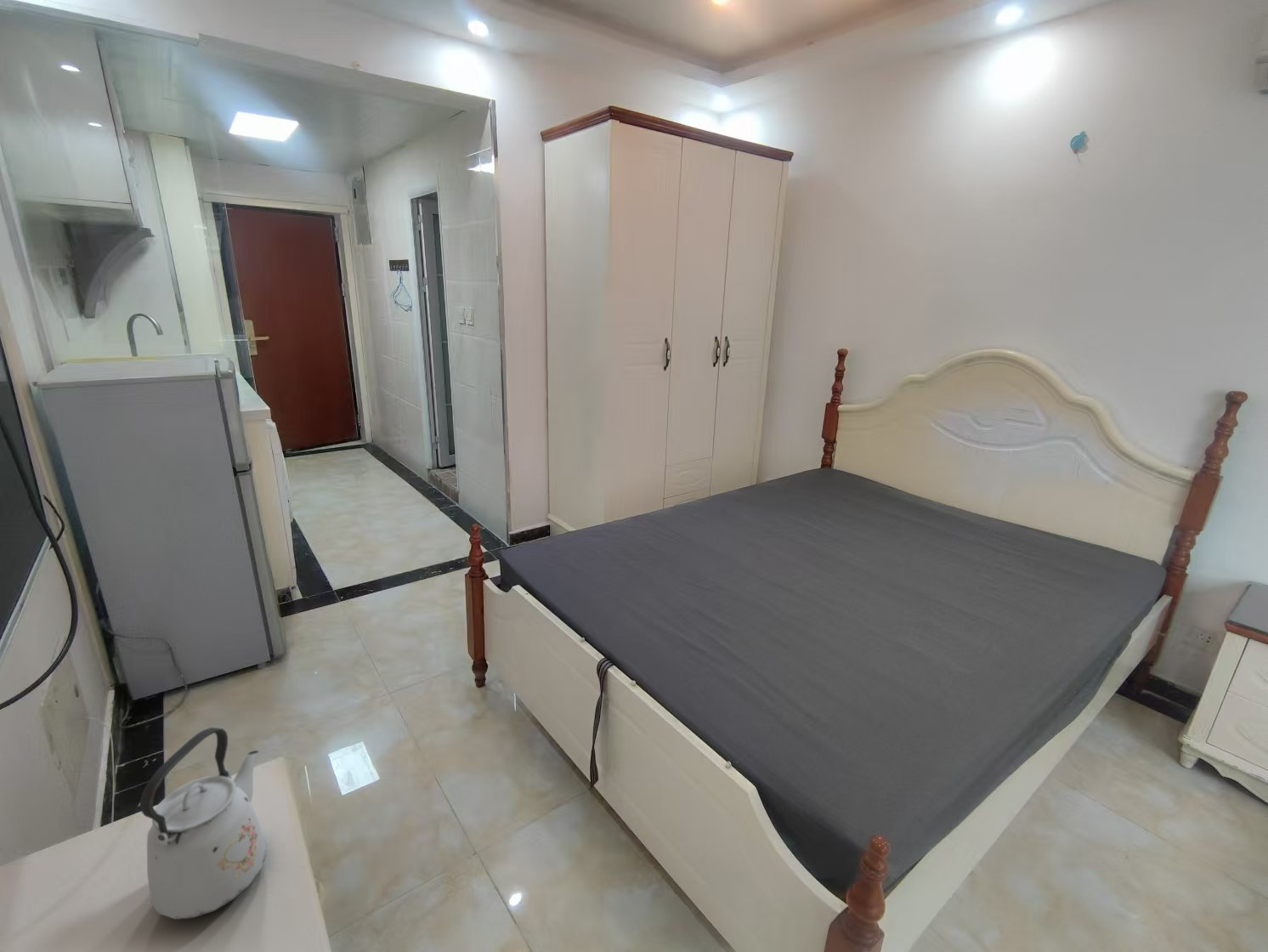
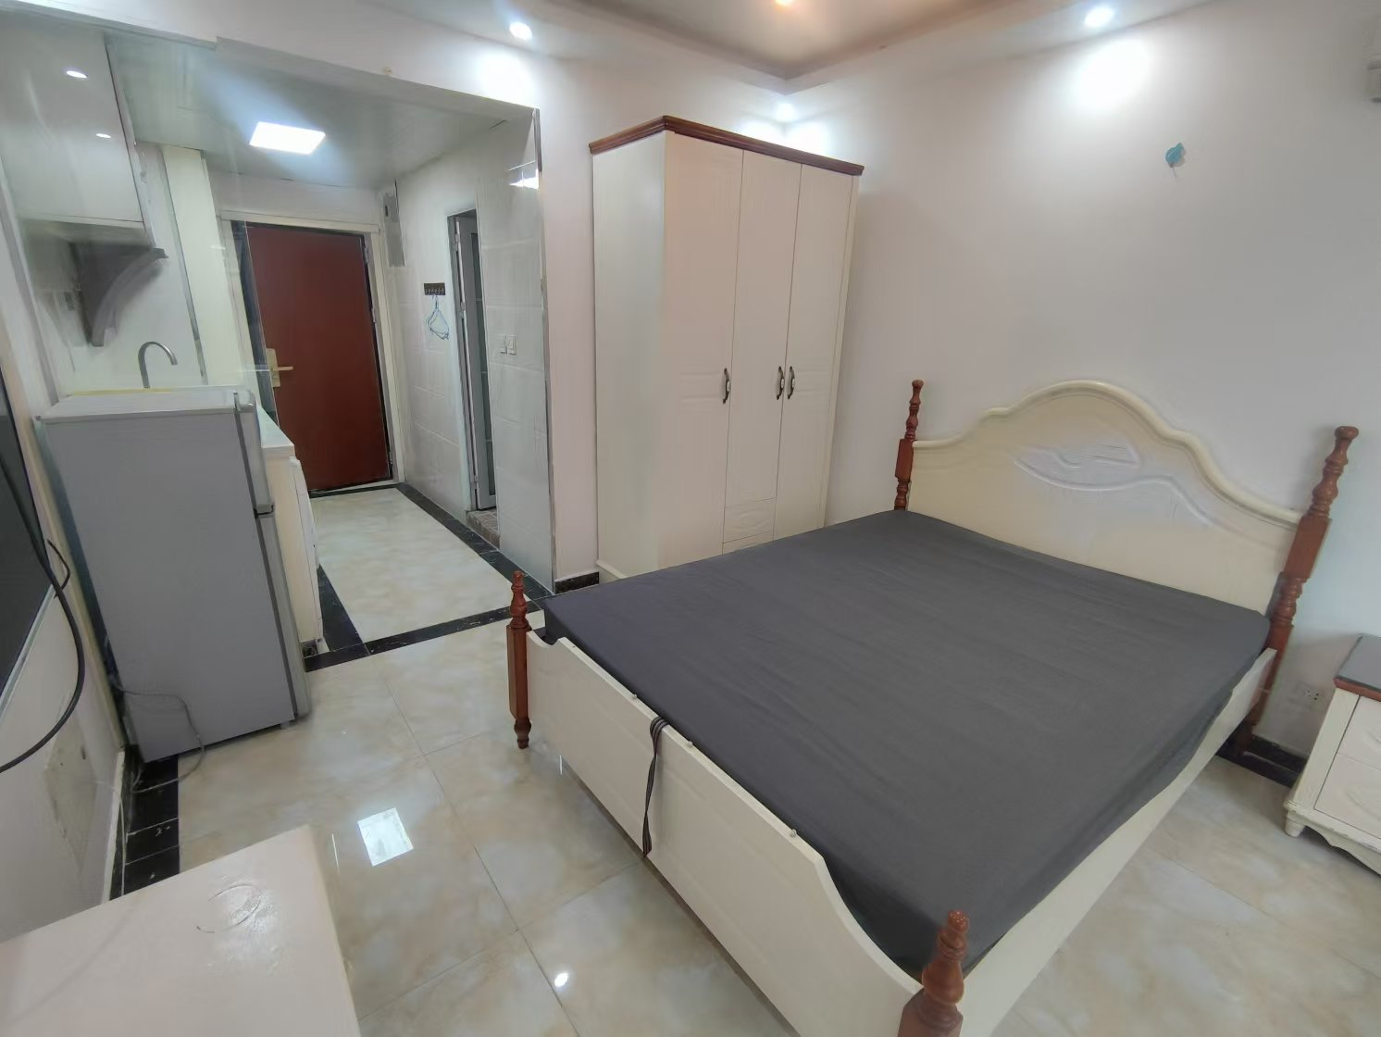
- kettle (212, 802)
